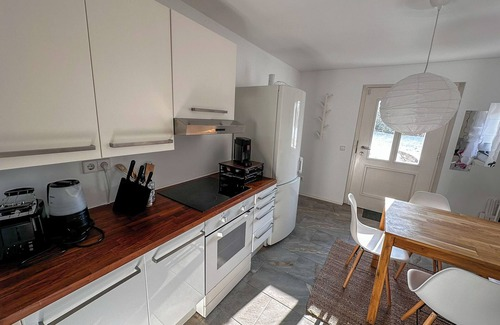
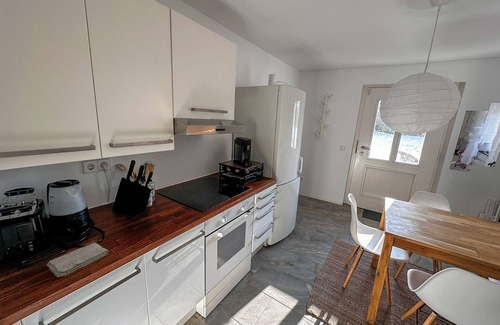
+ washcloth (78, 257)
